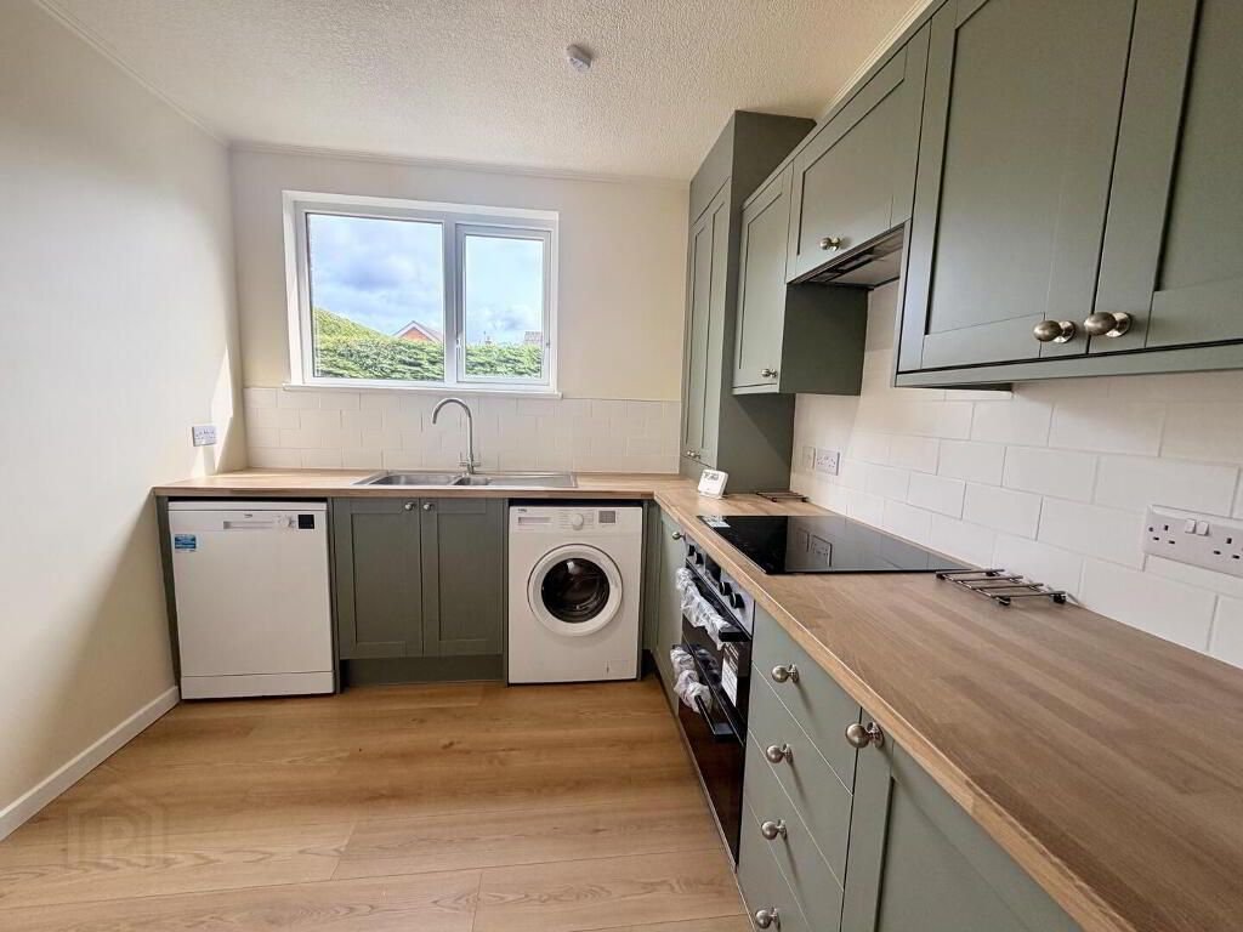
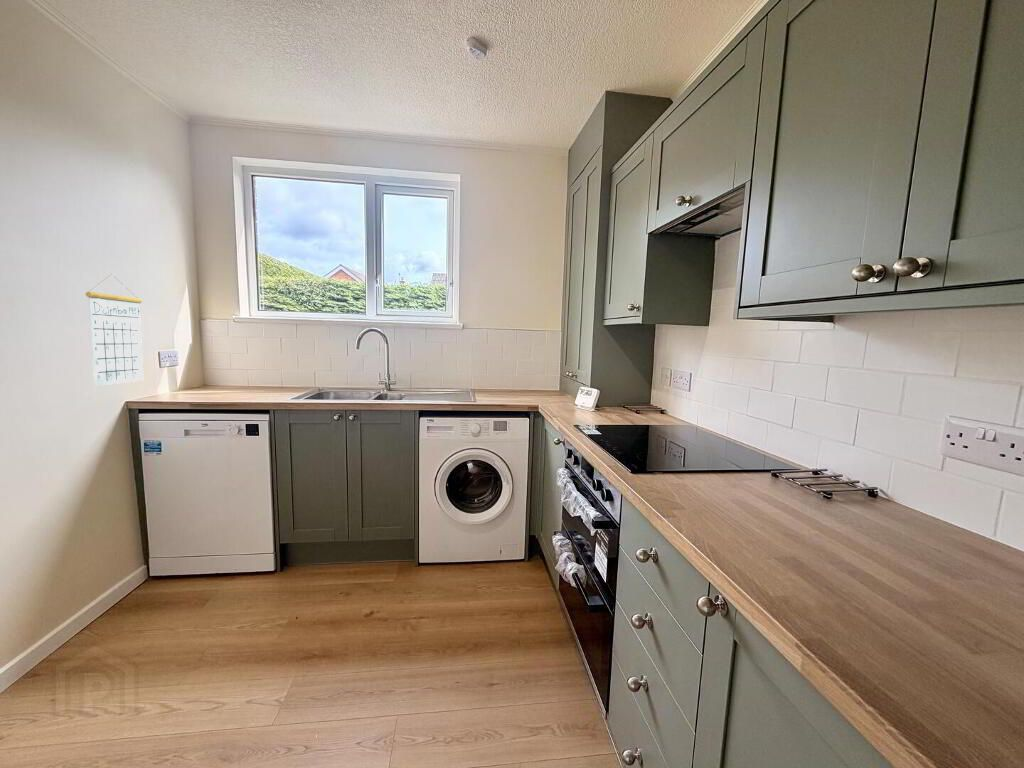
+ calendar (117, 329)
